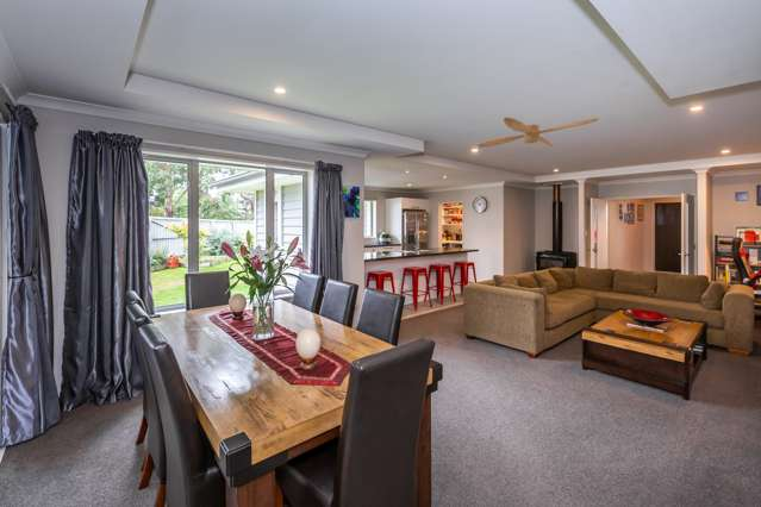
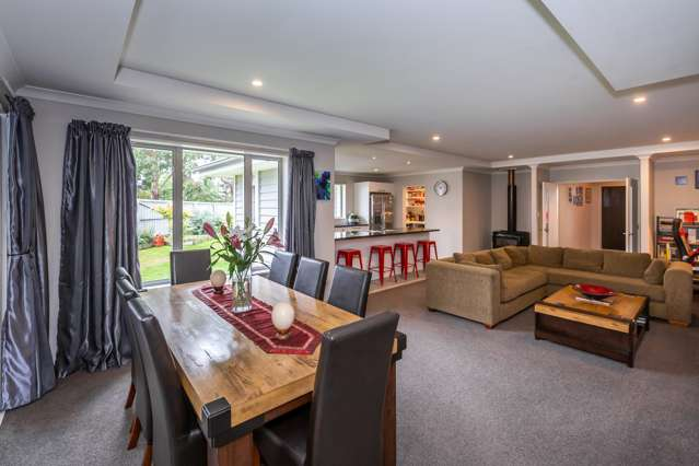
- ceiling fan (531, 133)
